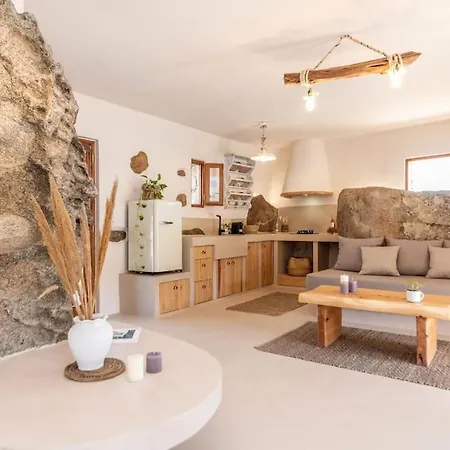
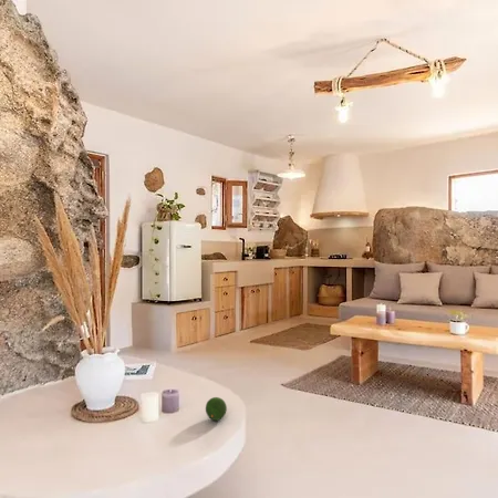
+ fruit (216, 408)
